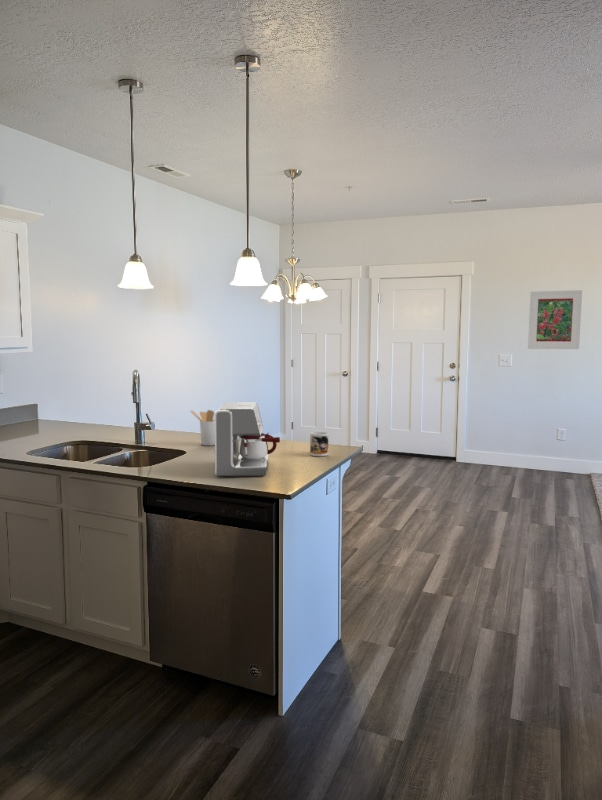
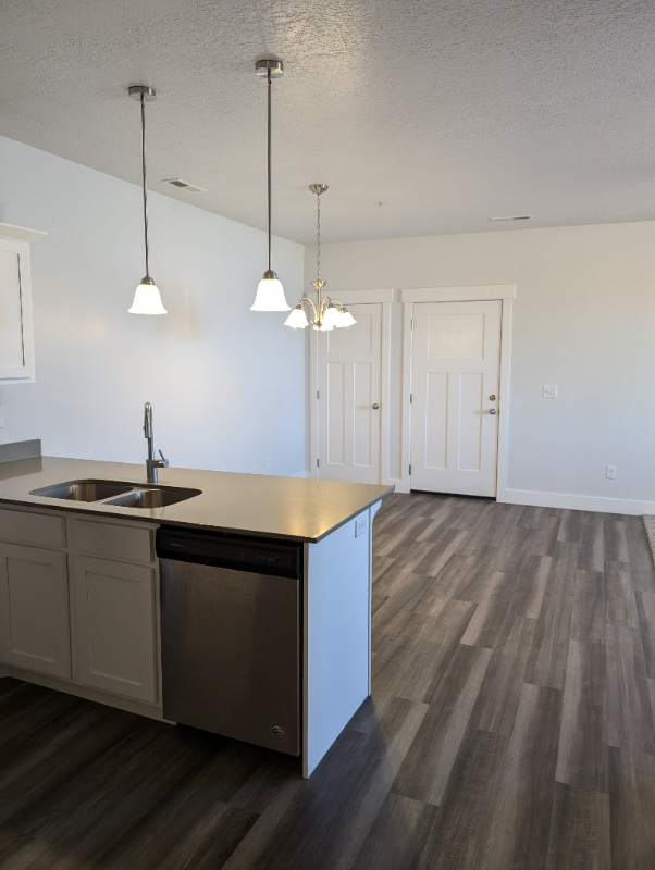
- mug (317, 443)
- utensil holder (204, 426)
- coffee maker (241, 437)
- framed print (554, 320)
